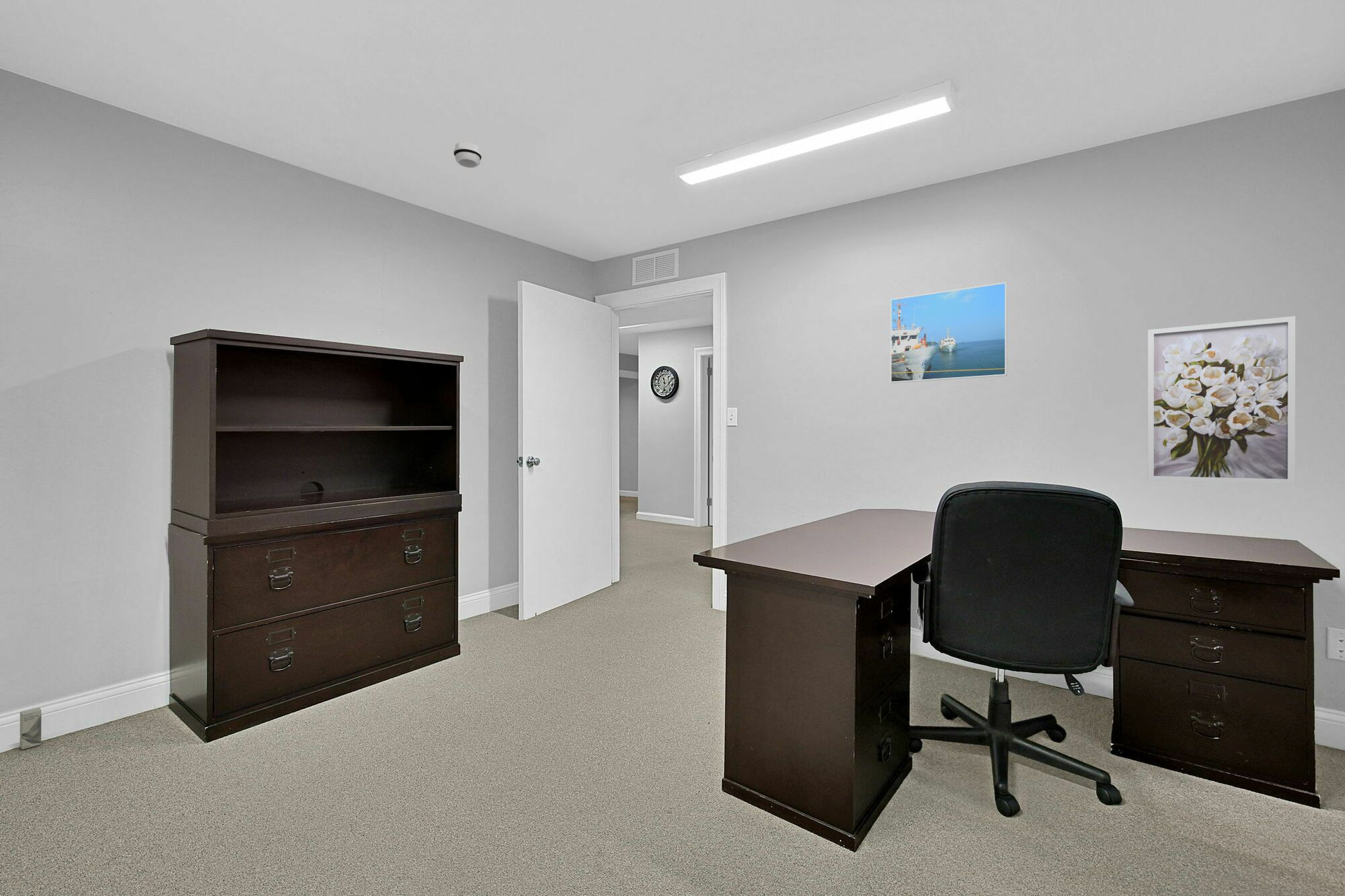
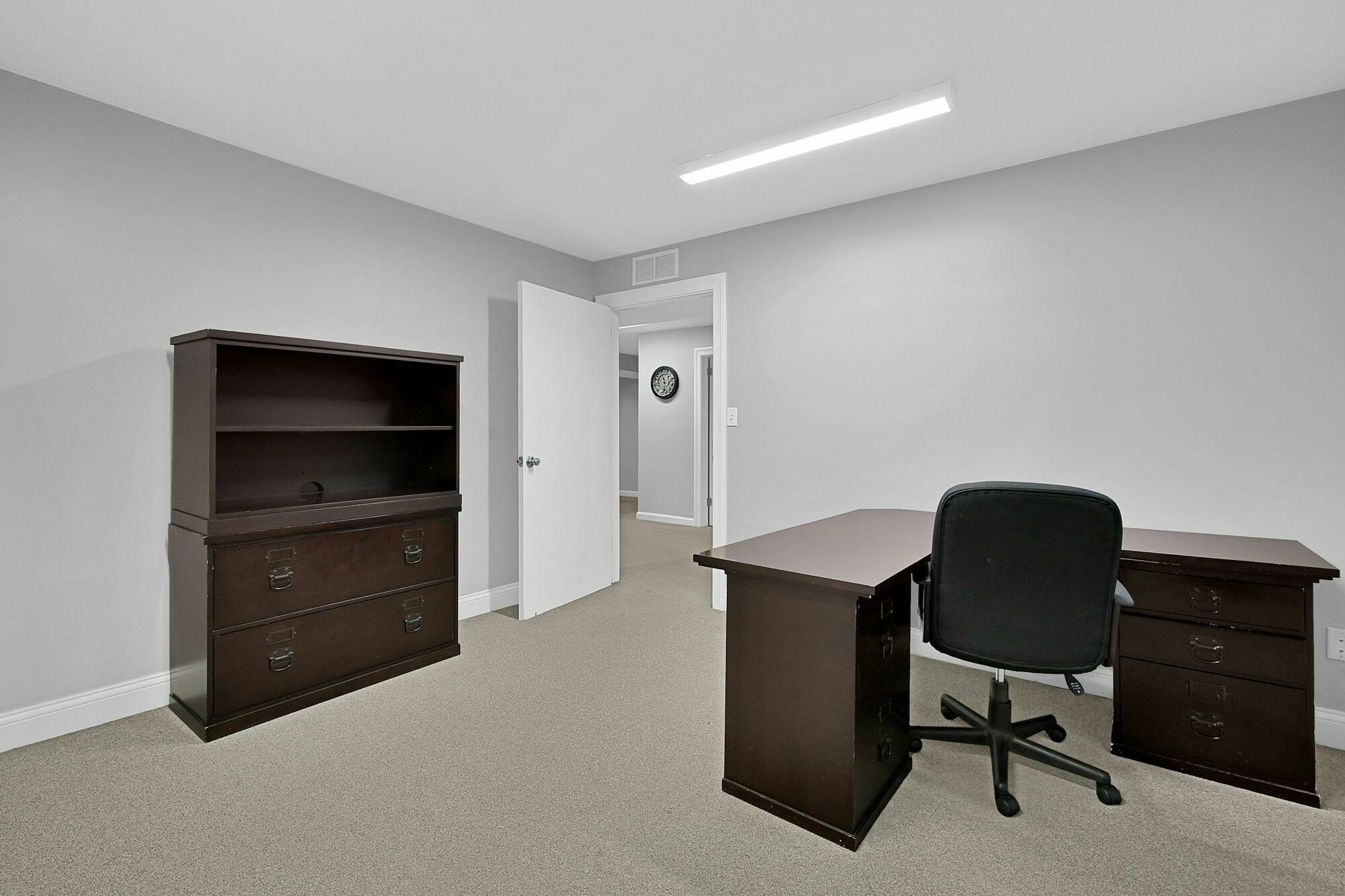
- wall art (1217, 403)
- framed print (946, 335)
- smoke detector (467, 155)
- box (30, 728)
